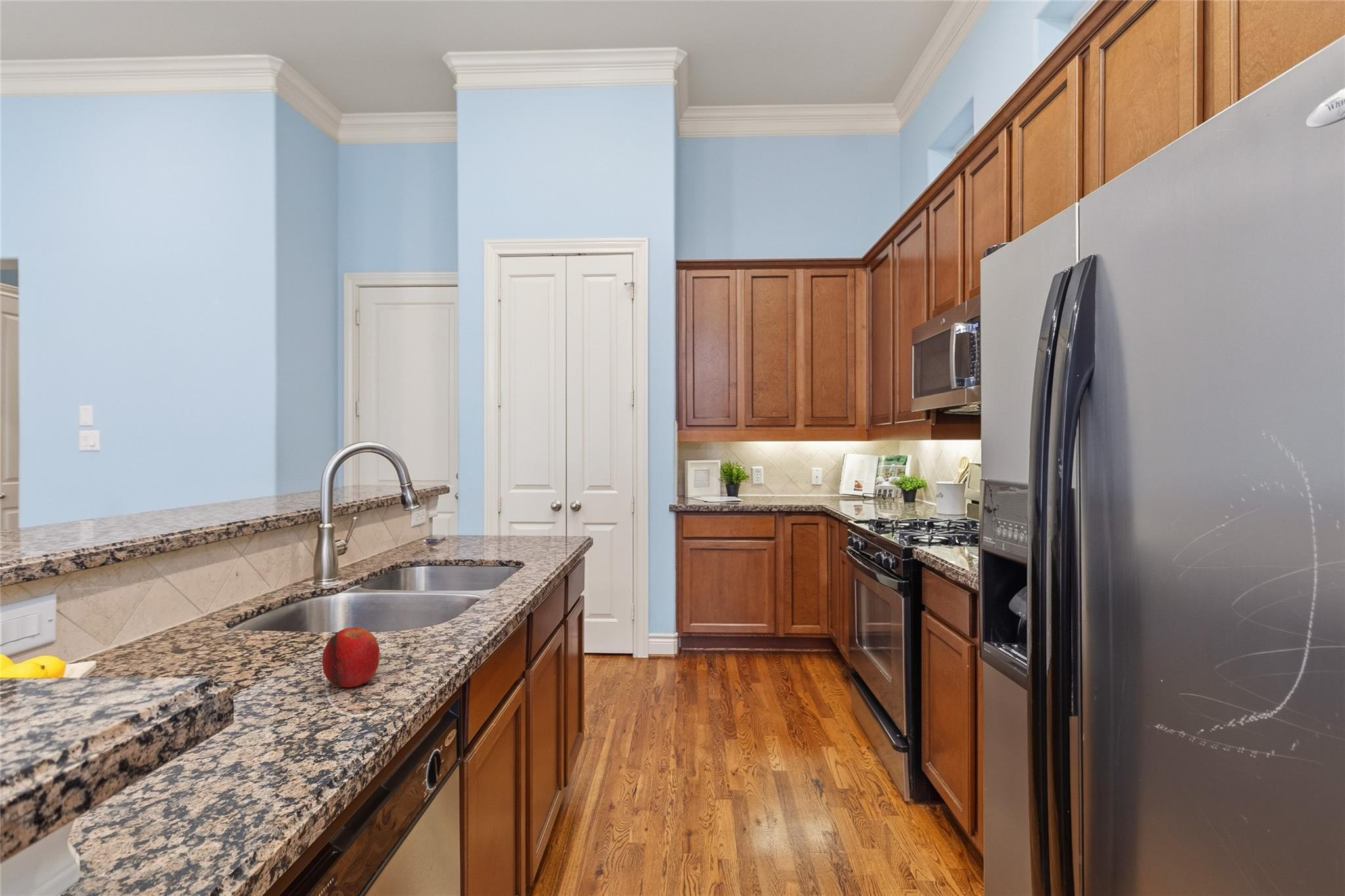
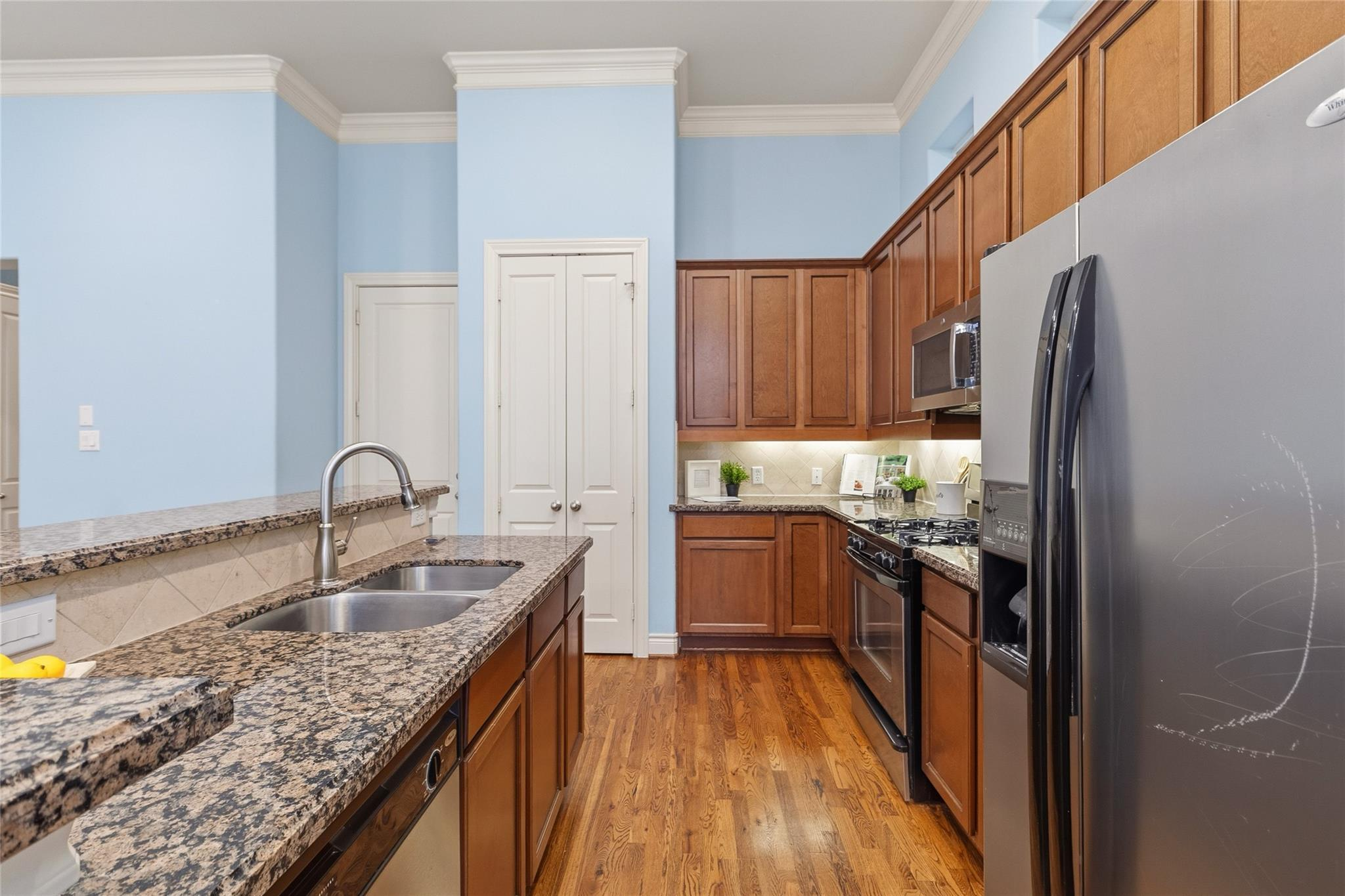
- fruit (351, 656)
